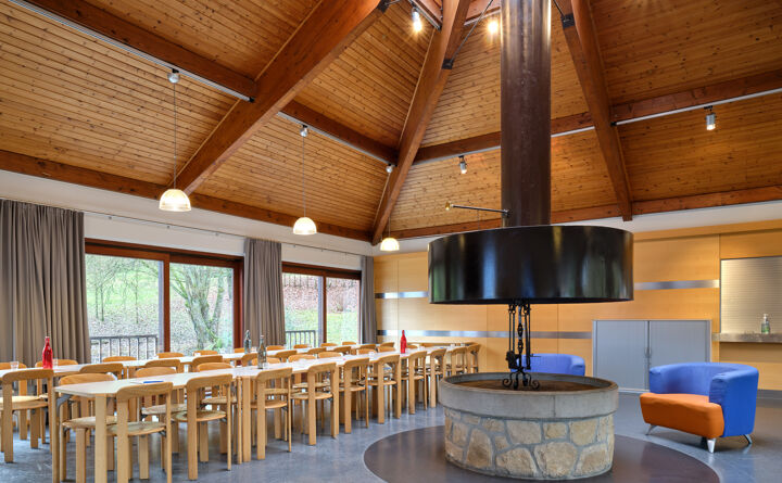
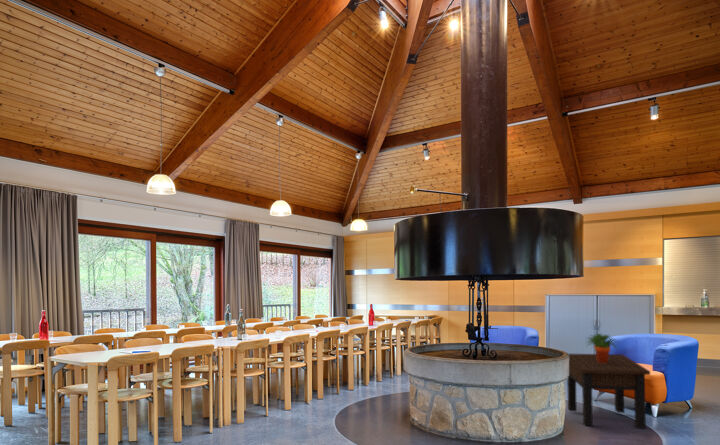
+ potted plant (602, 347)
+ side table (603, 389)
